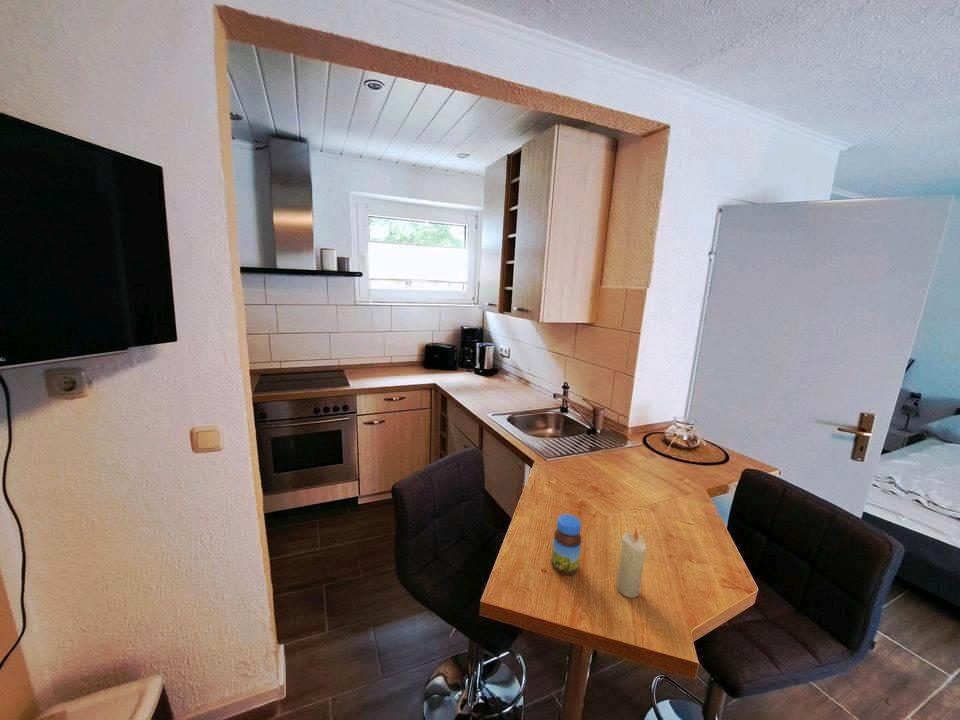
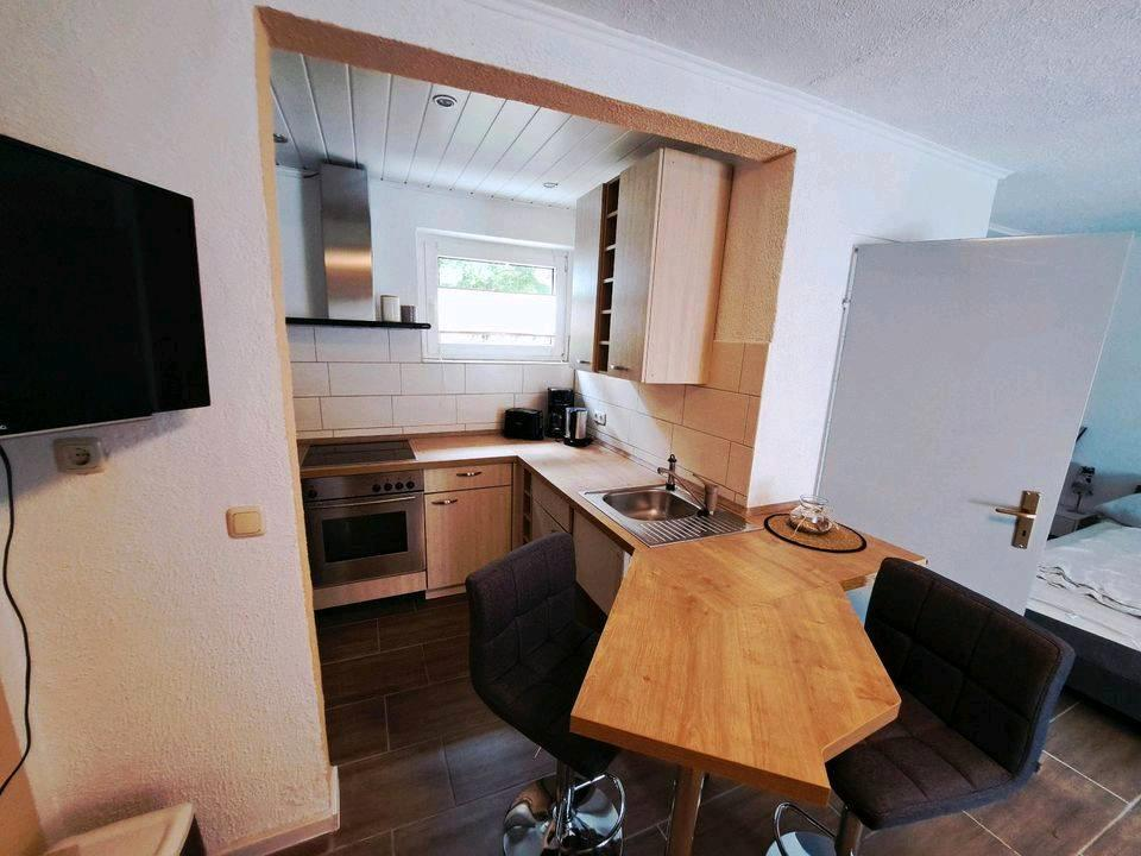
- jar (566, 543)
- candle (631, 559)
